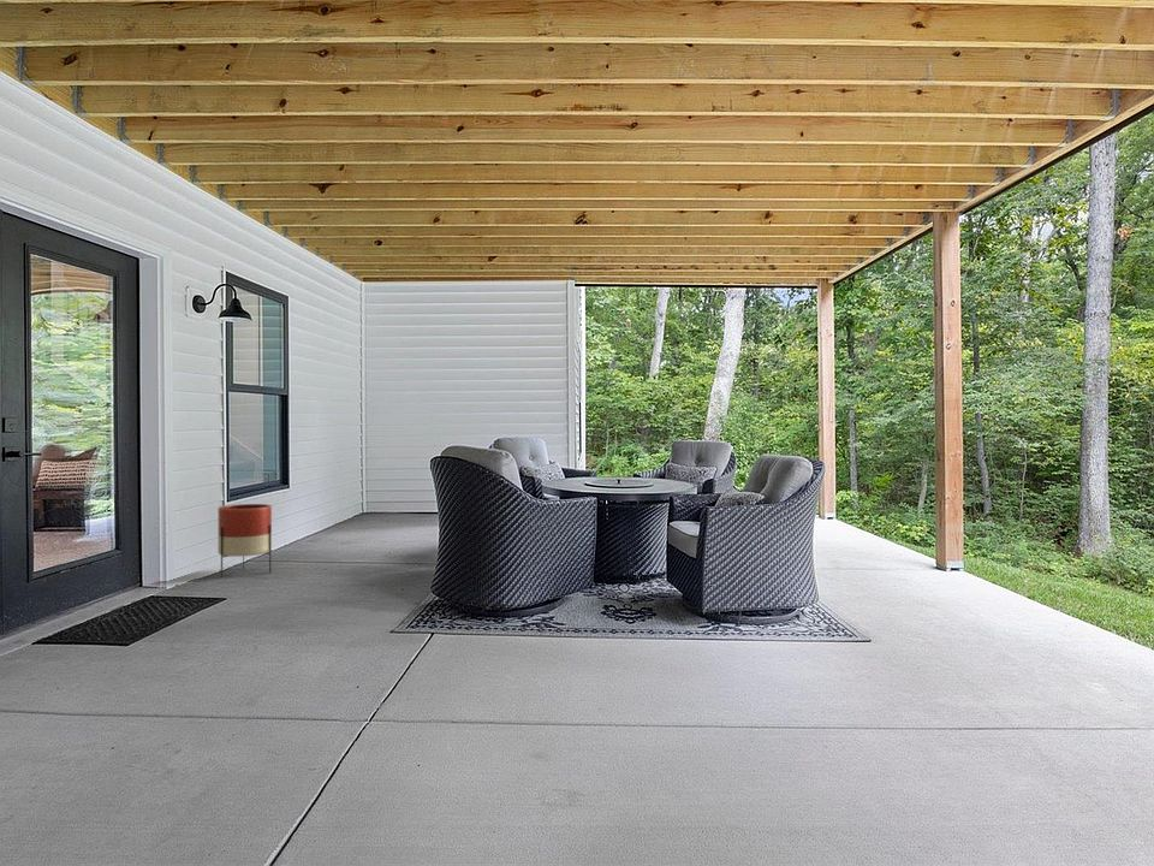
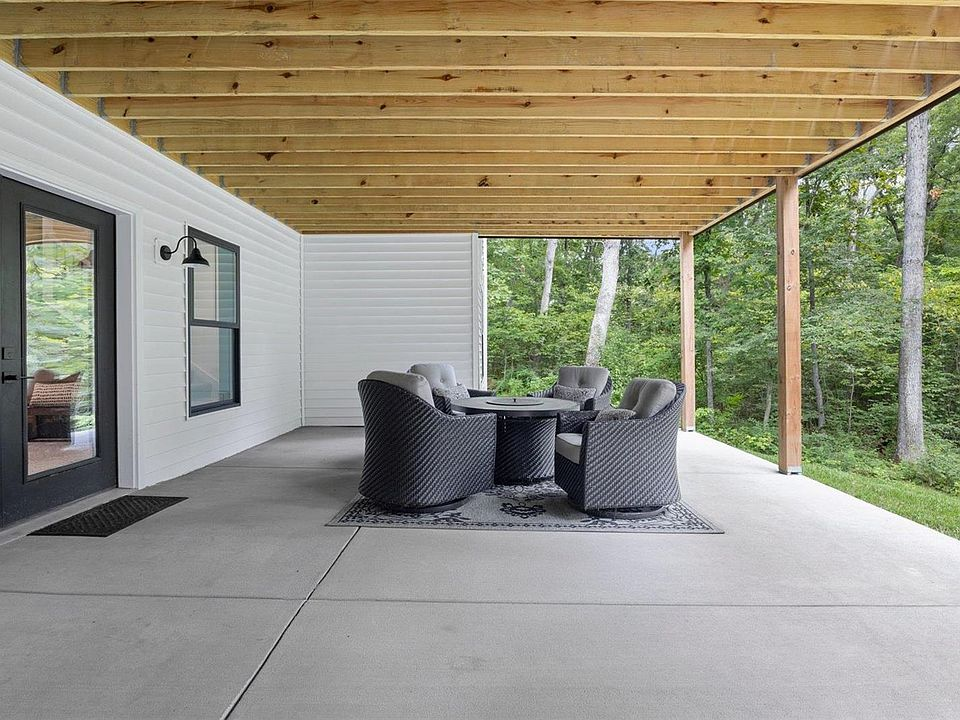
- planter (245, 539)
